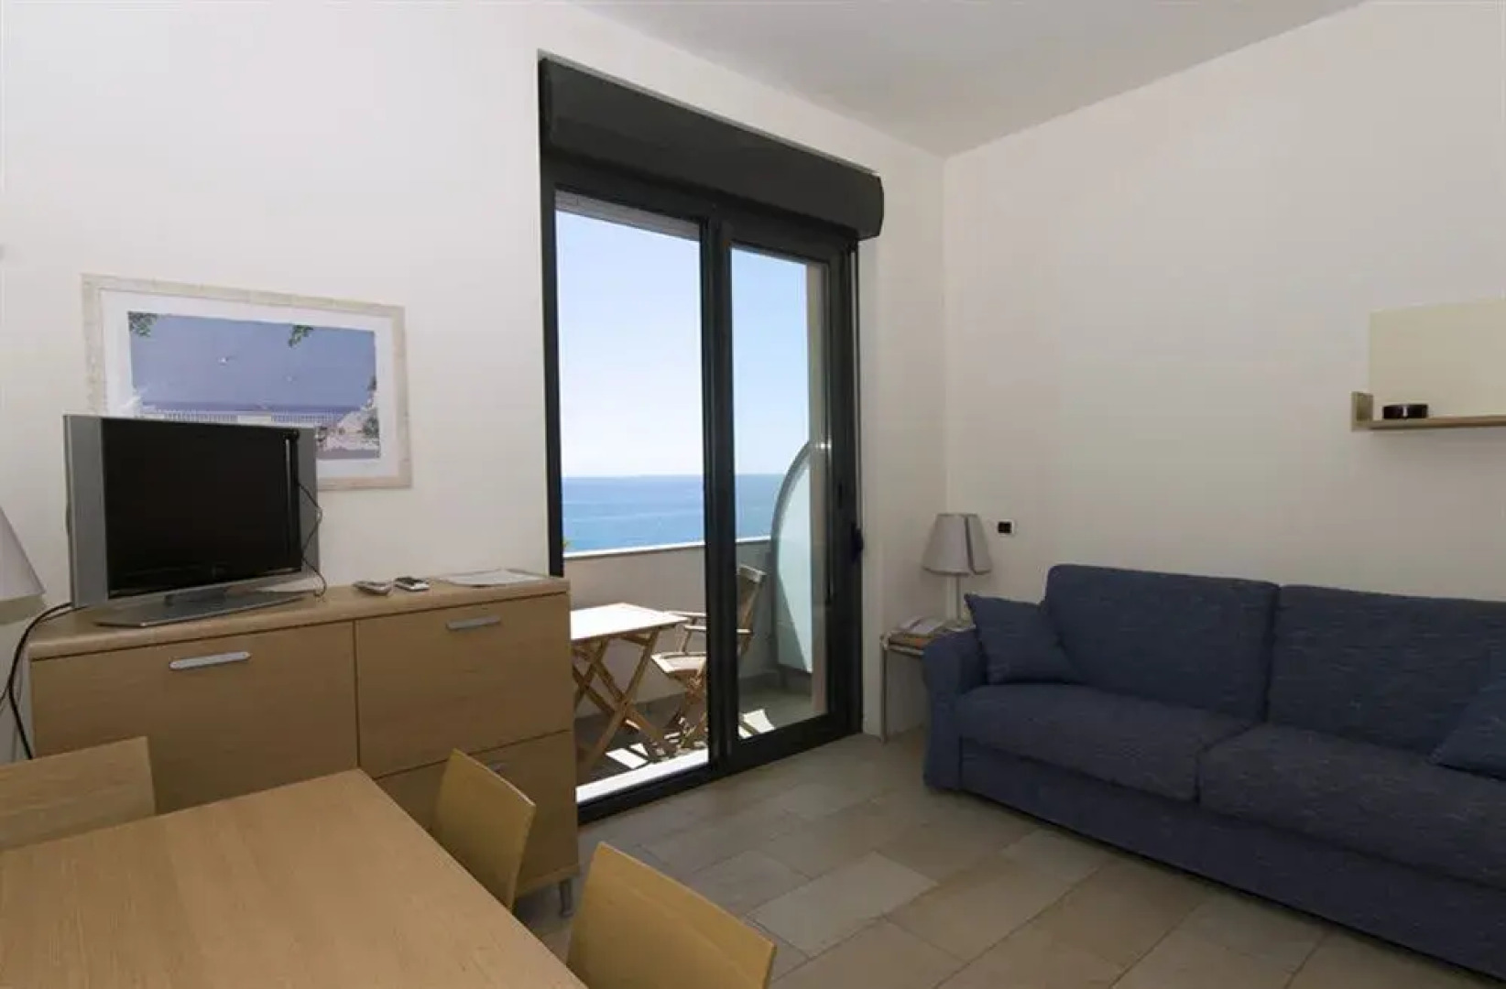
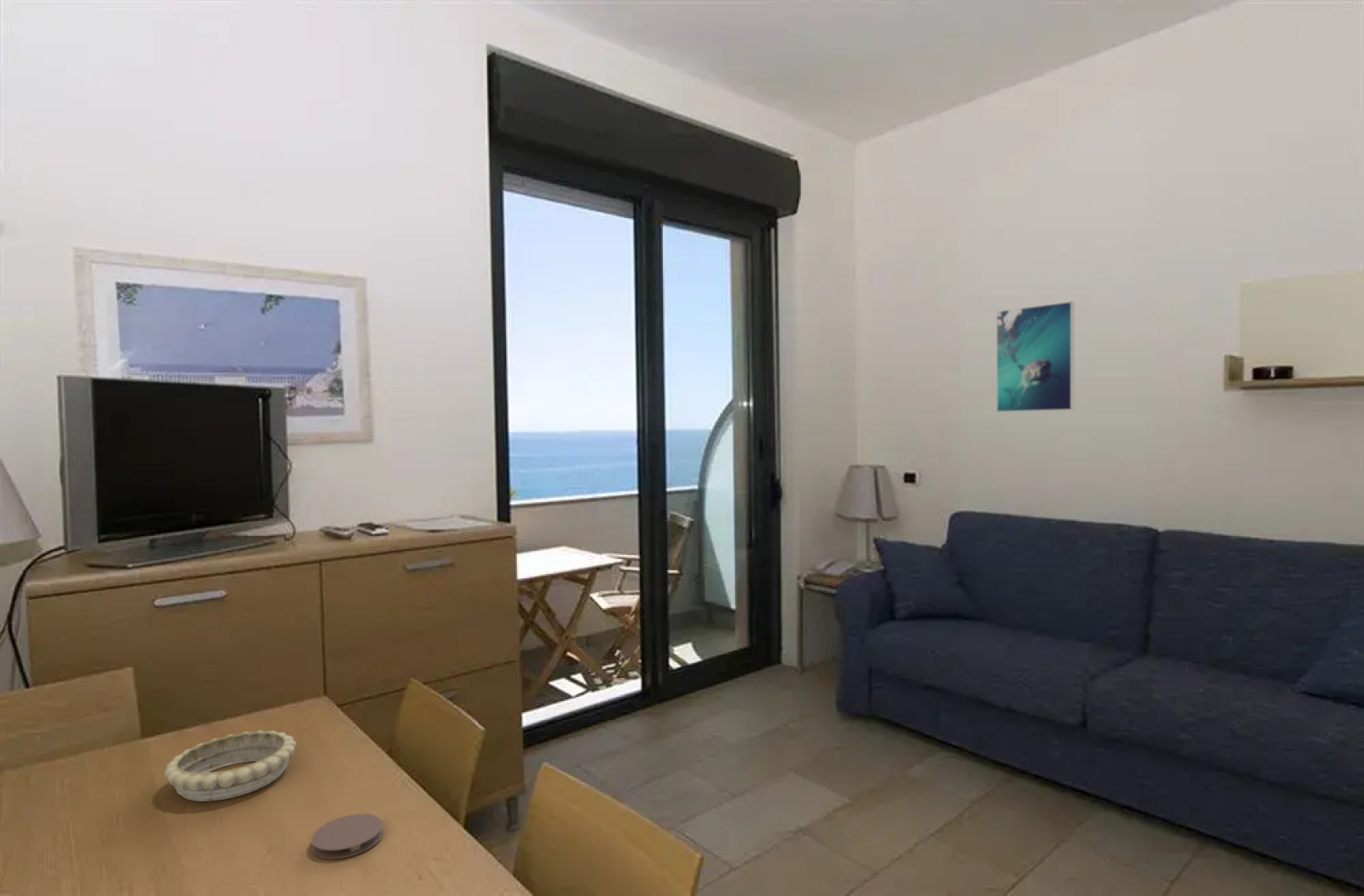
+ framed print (1034, 358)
+ coaster (348, 835)
+ decorative bowl (232, 763)
